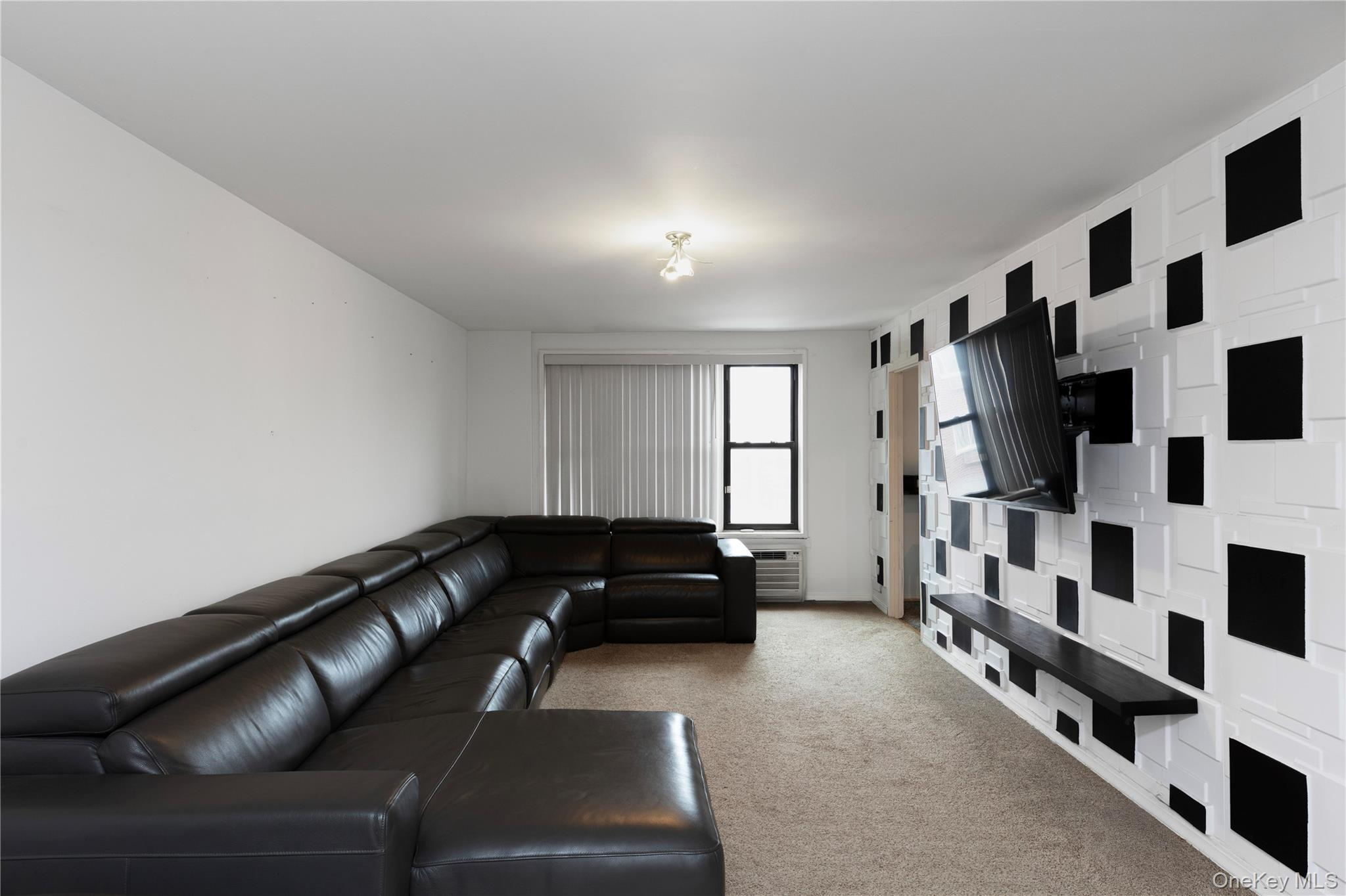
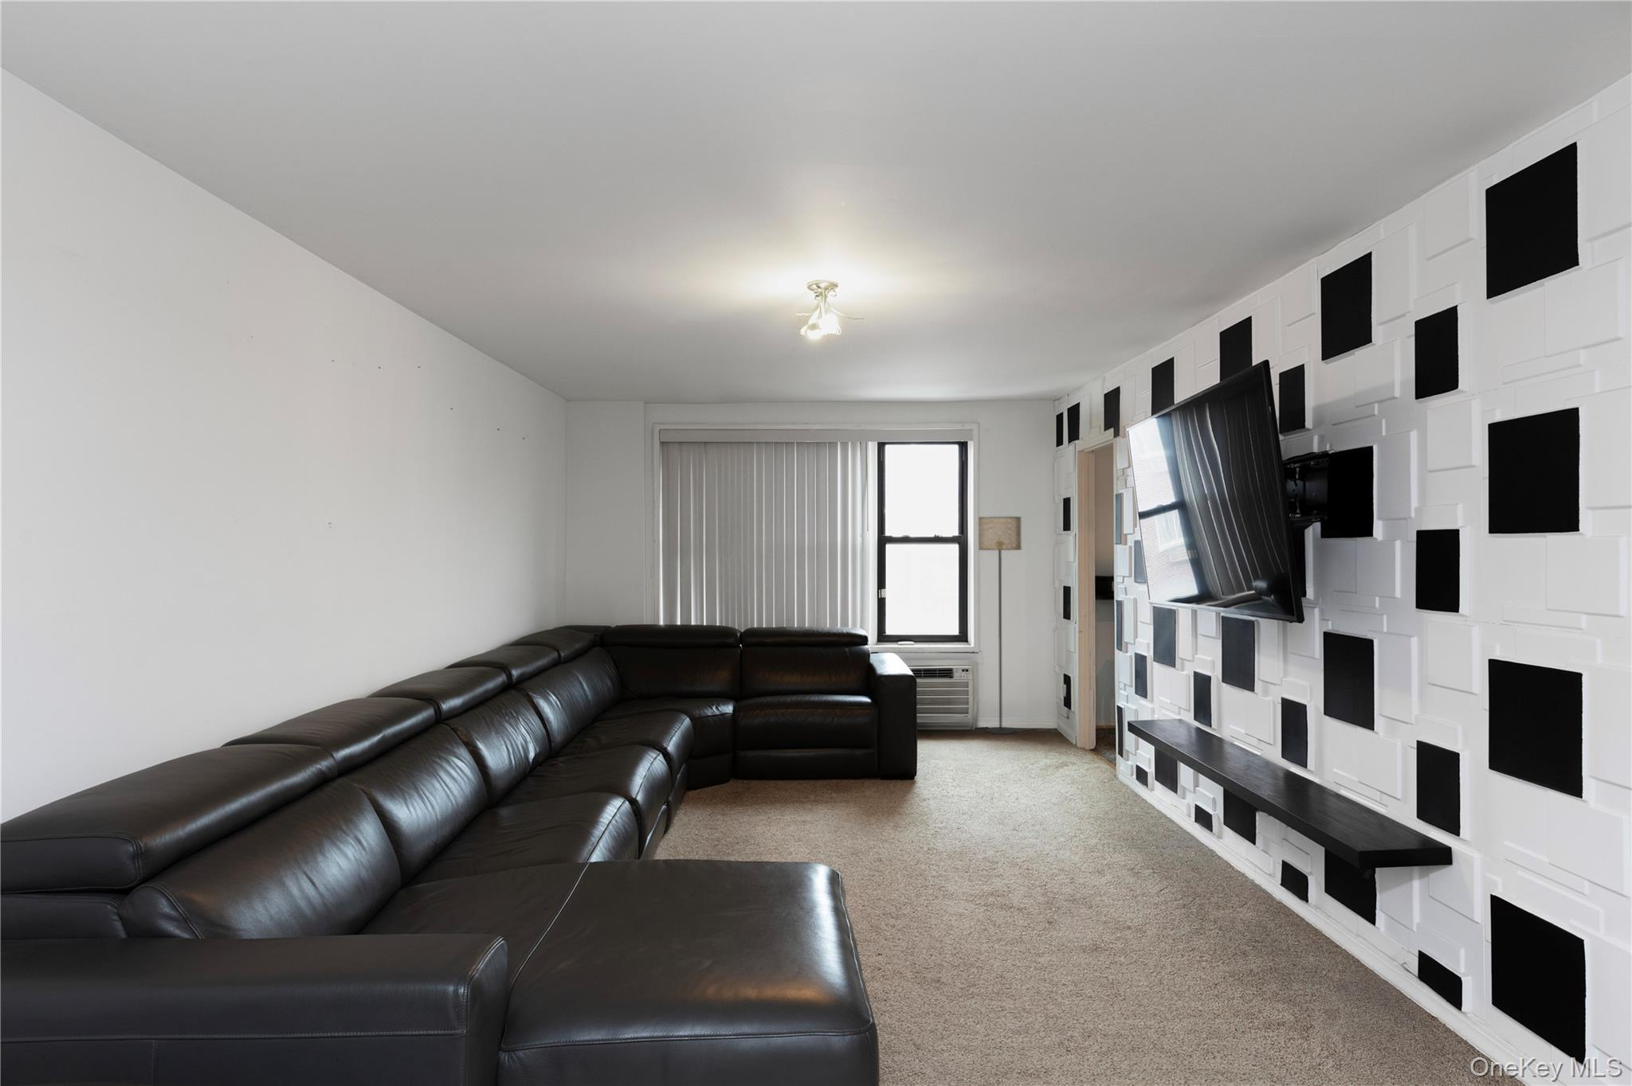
+ floor lamp (1000, 623)
